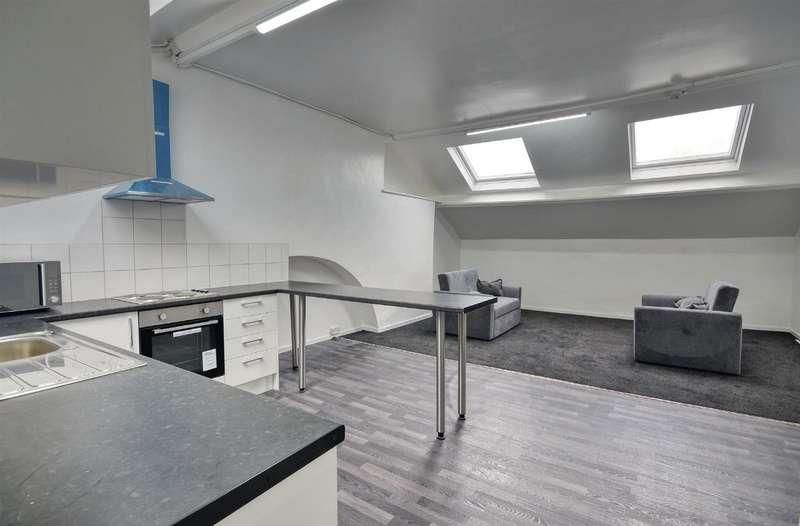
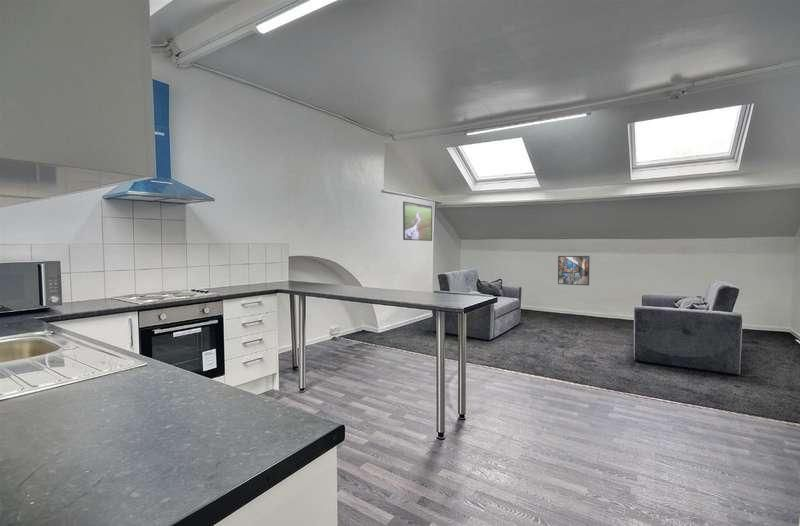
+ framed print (573, 270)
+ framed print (418, 222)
